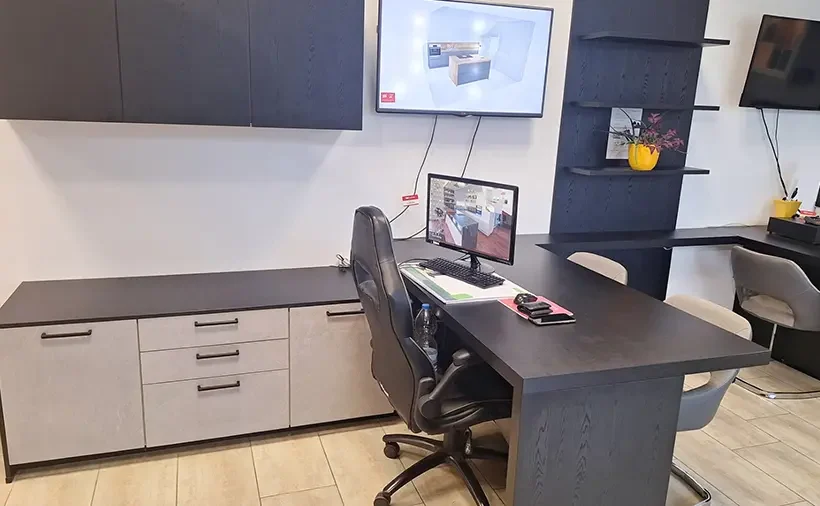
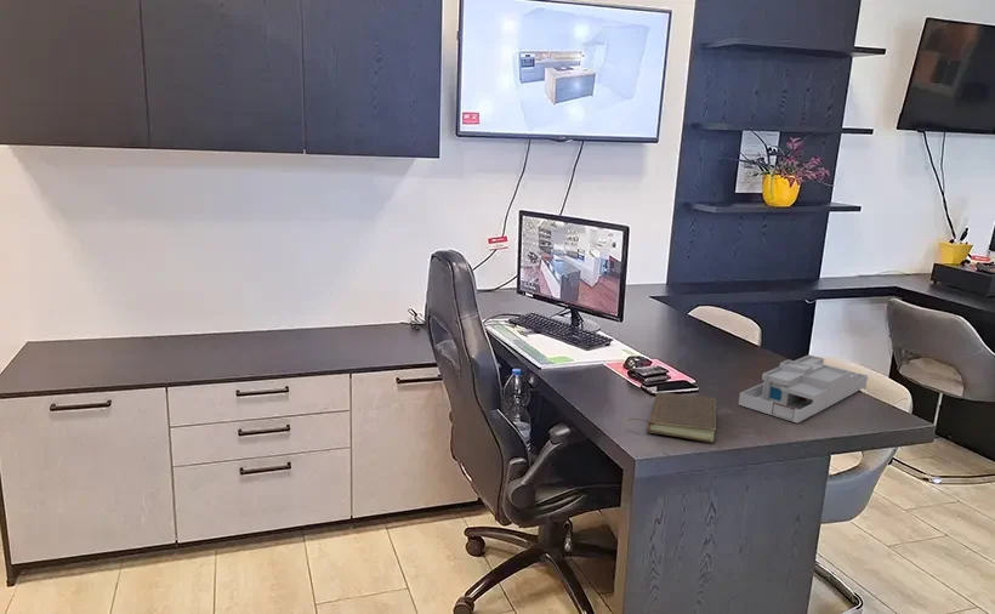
+ book (673, 414)
+ desk organizer (807, 380)
